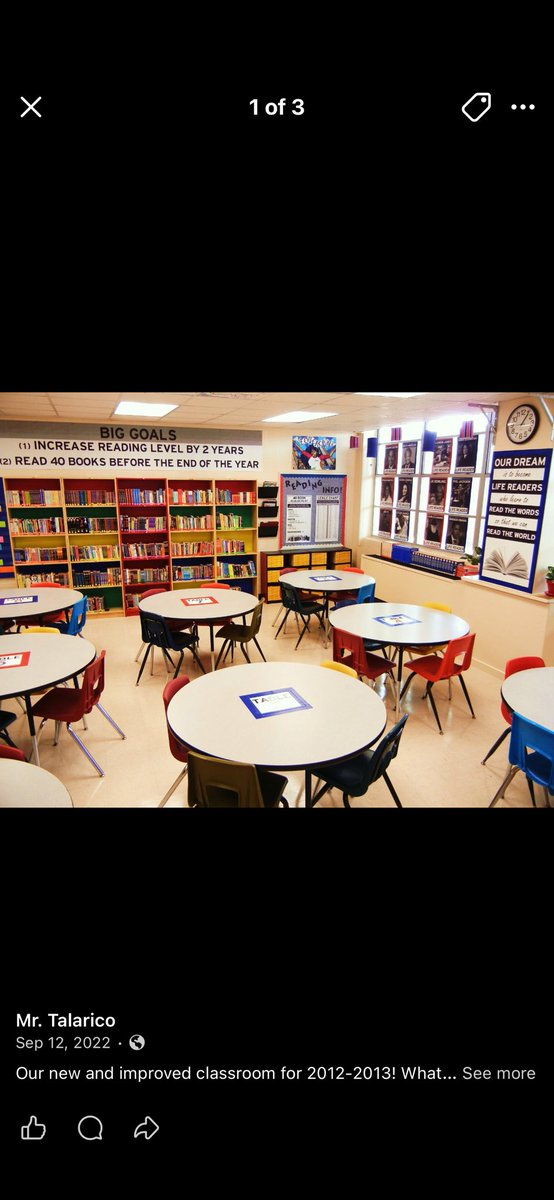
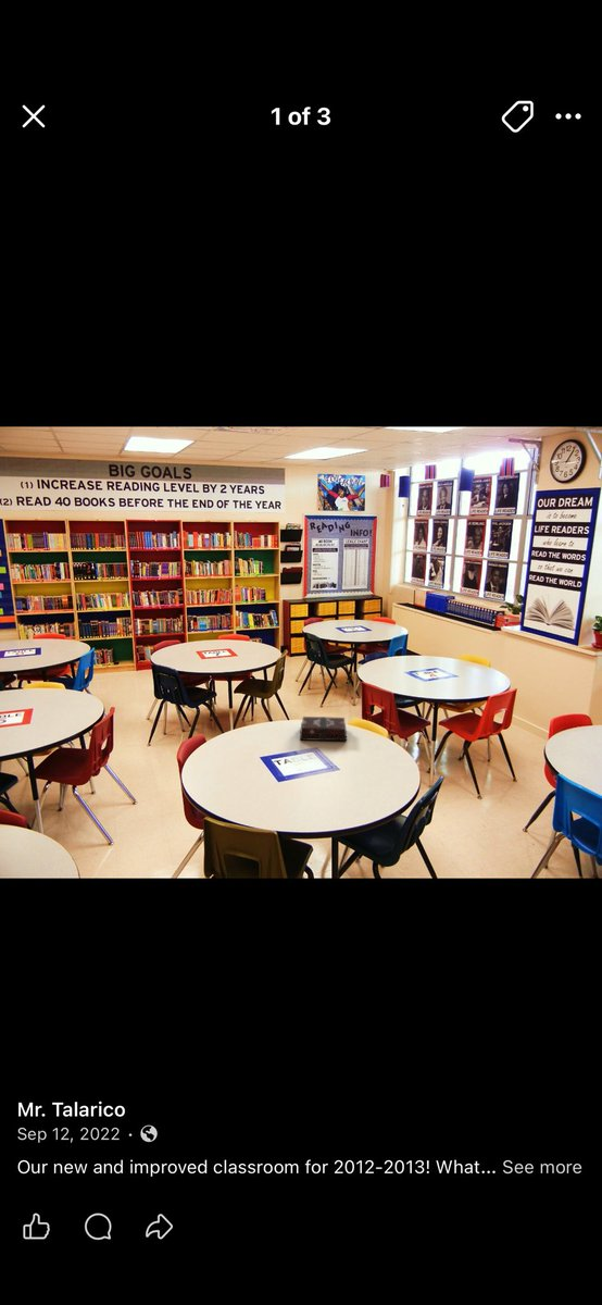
+ hardback book (323, 728)
